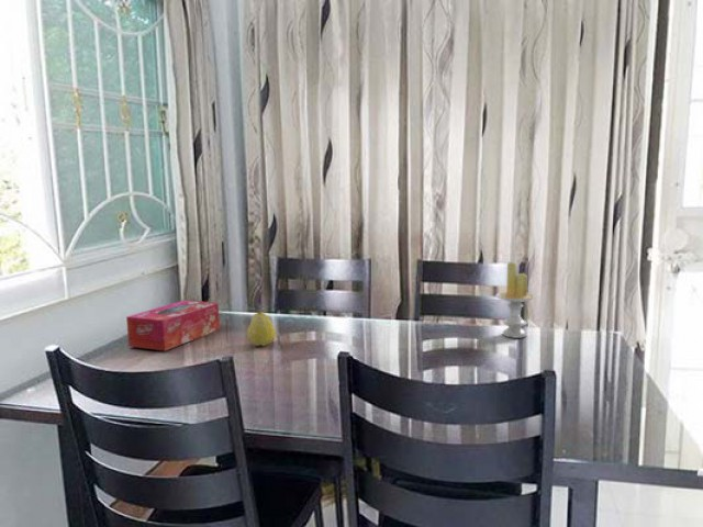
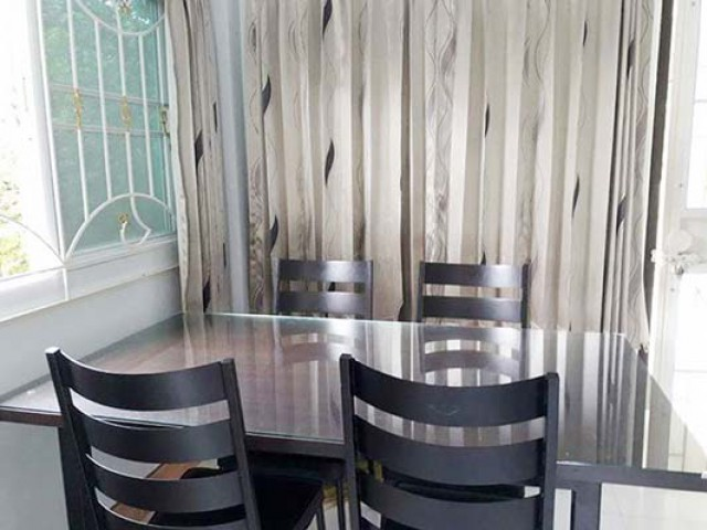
- tissue box (175, 323)
- fruit (260, 326)
- candle (515, 298)
